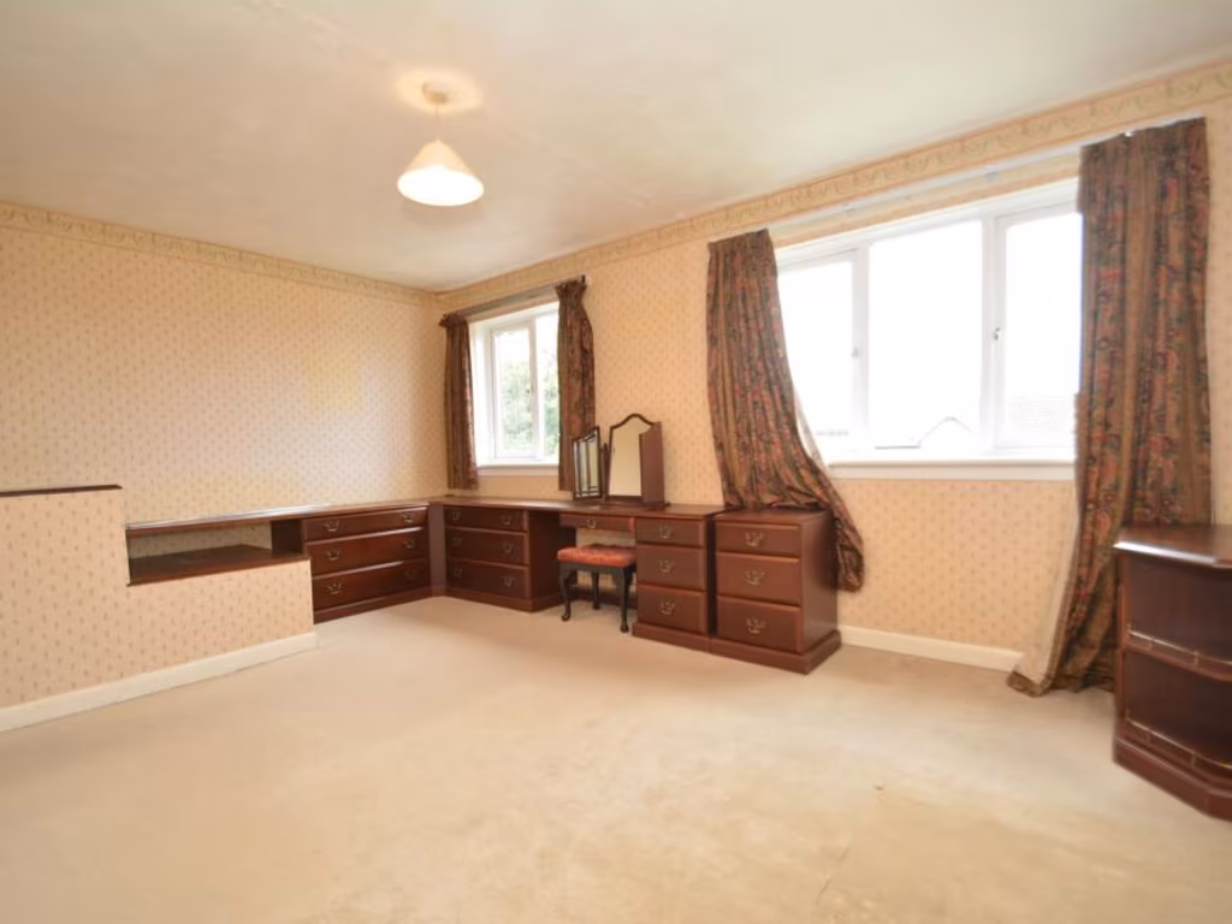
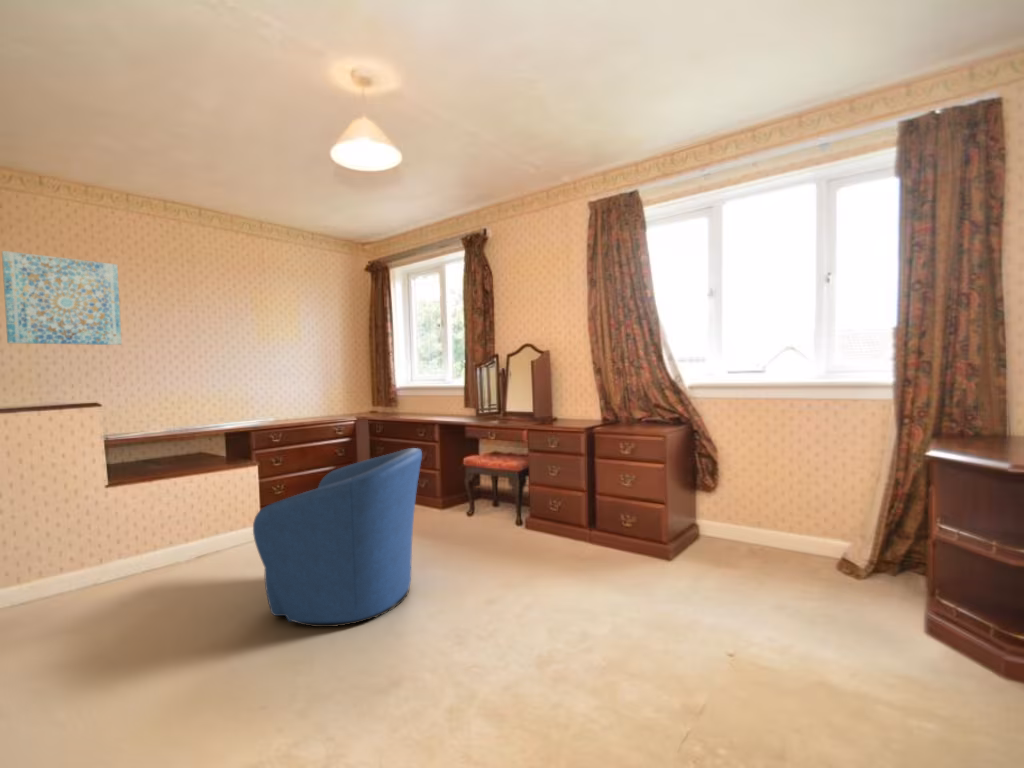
+ wall art (65, 301)
+ armchair (353, 524)
